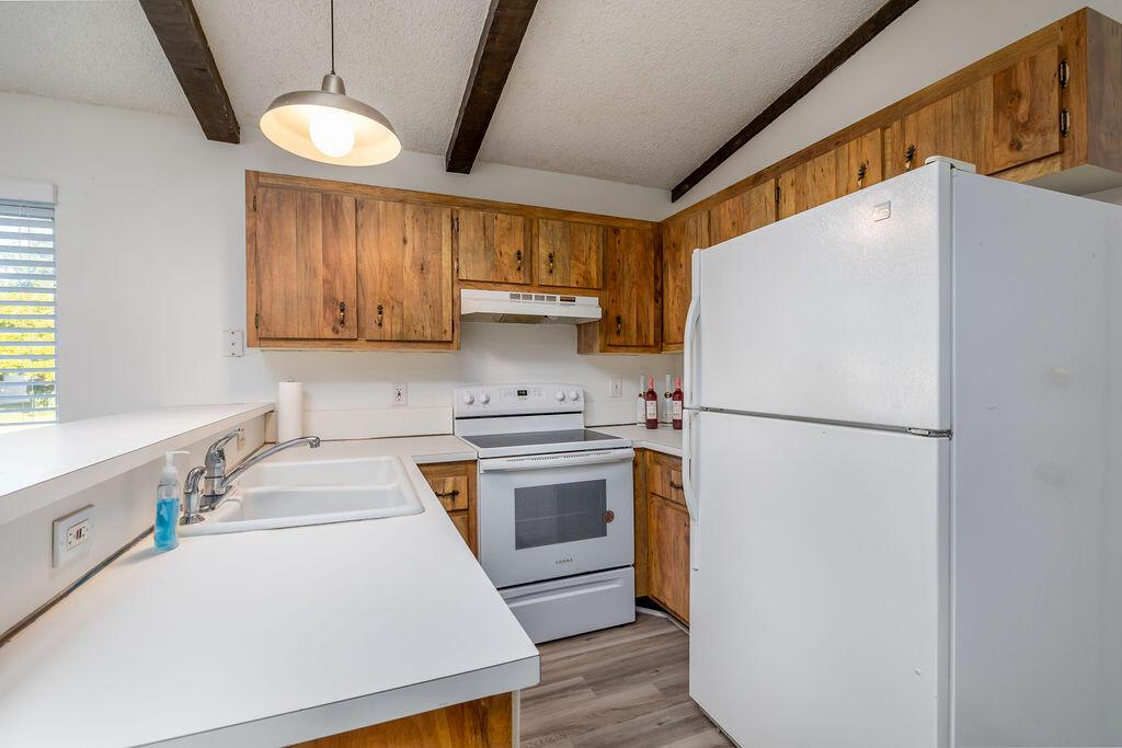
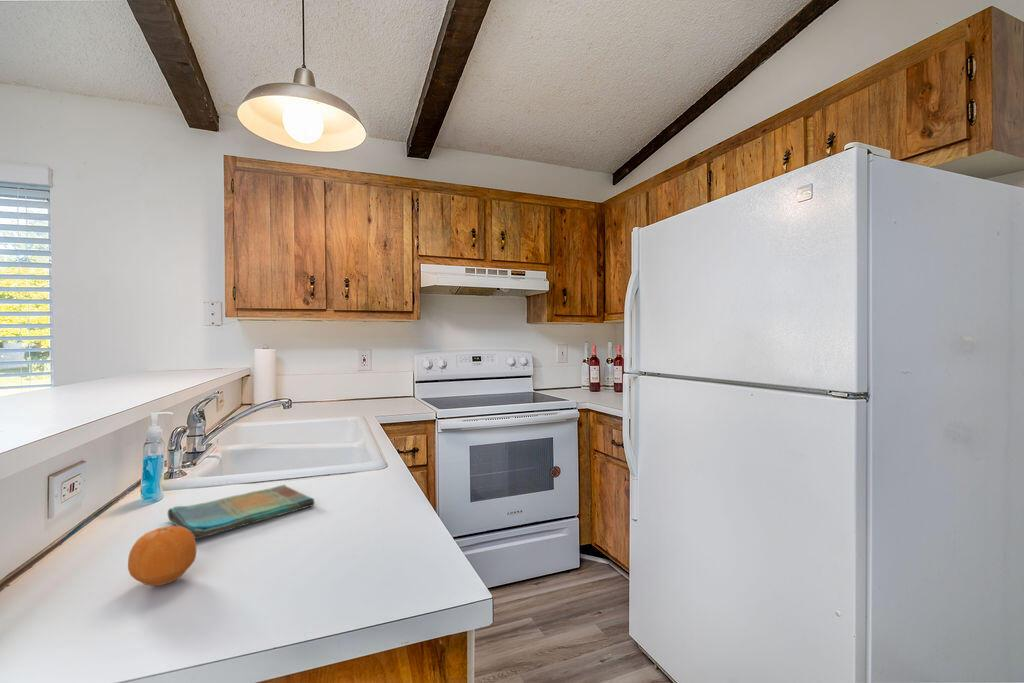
+ fruit (163, 555)
+ dish towel (243, 507)
